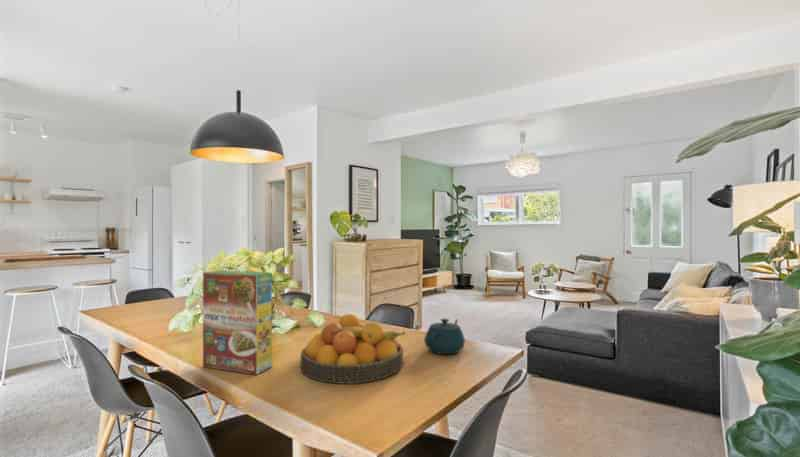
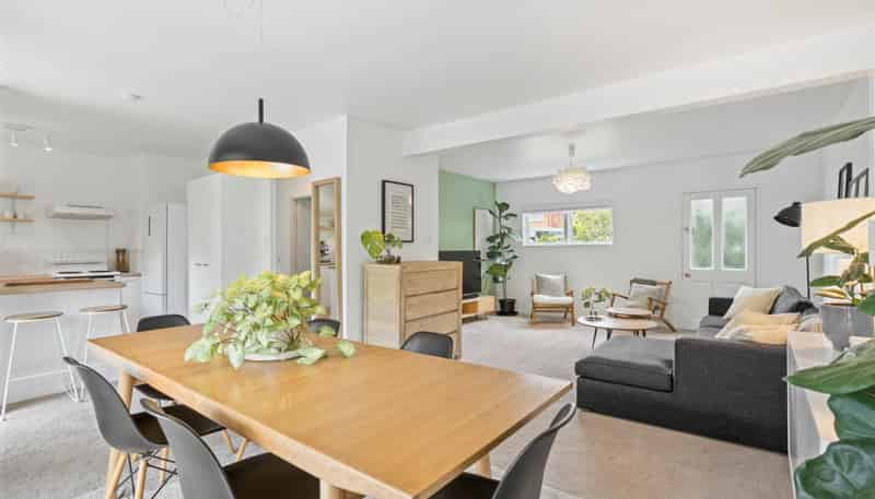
- fruit bowl (352, 342)
- teapot (445, 334)
- cereal box (237, 319)
